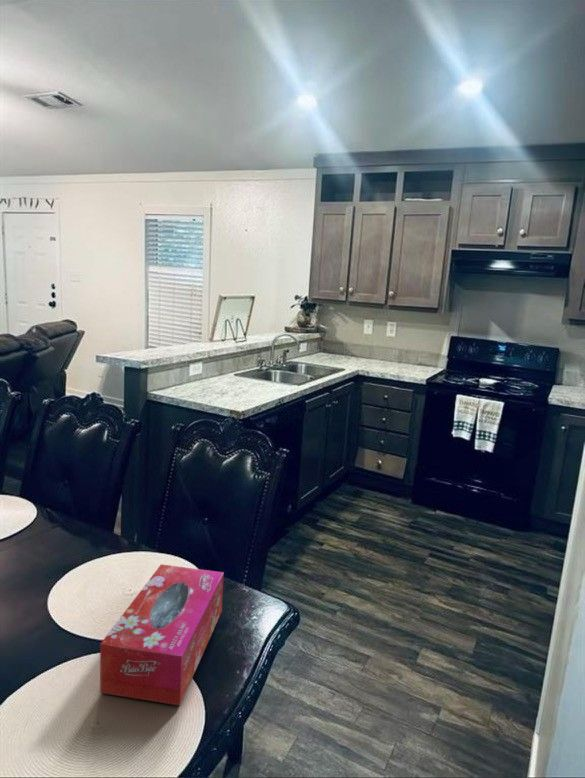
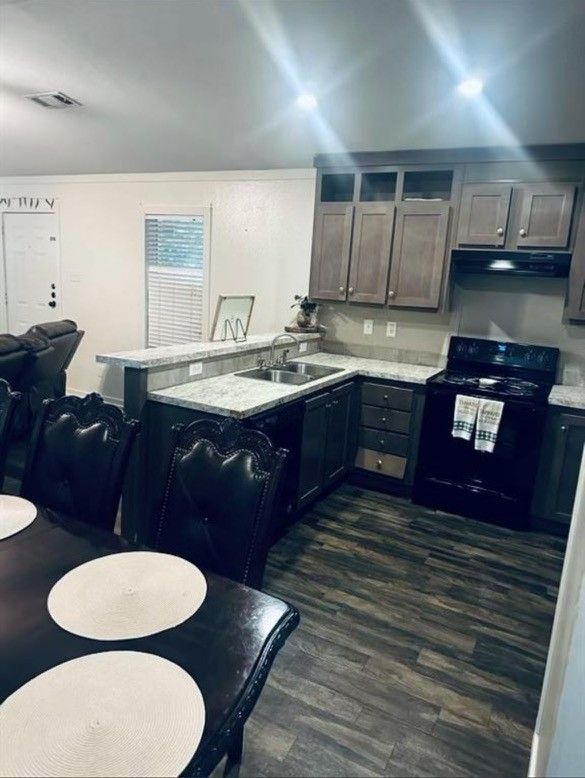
- tissue box (169, 625)
